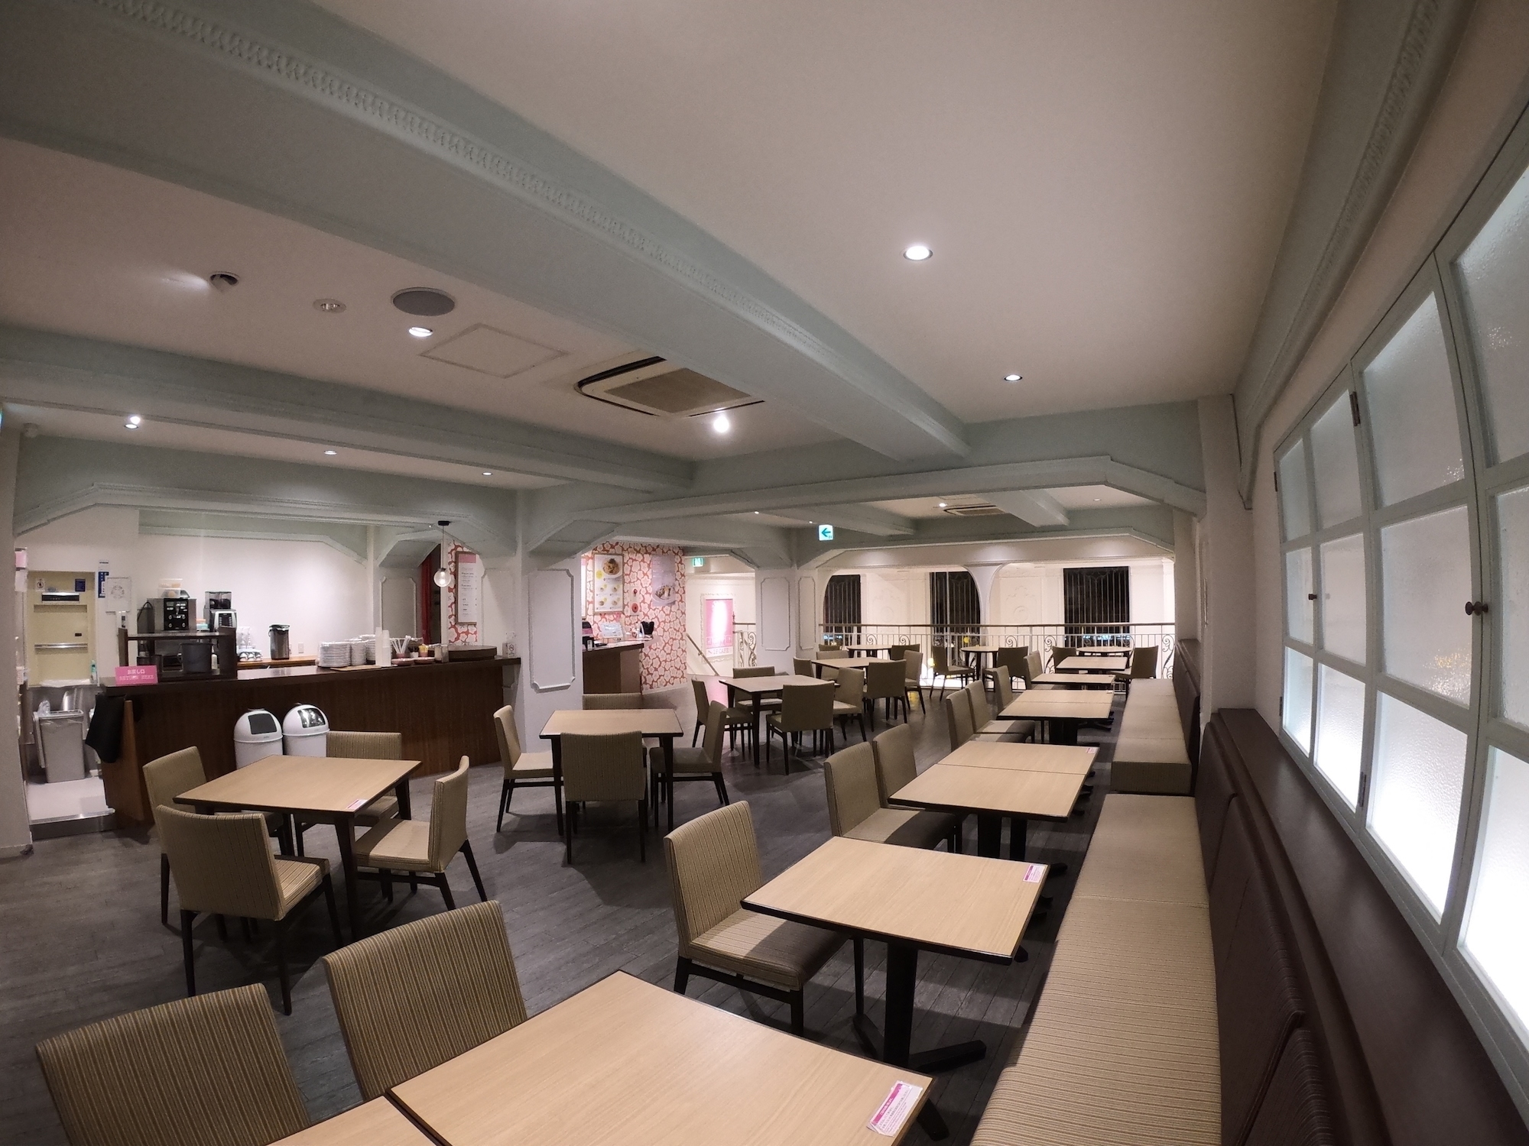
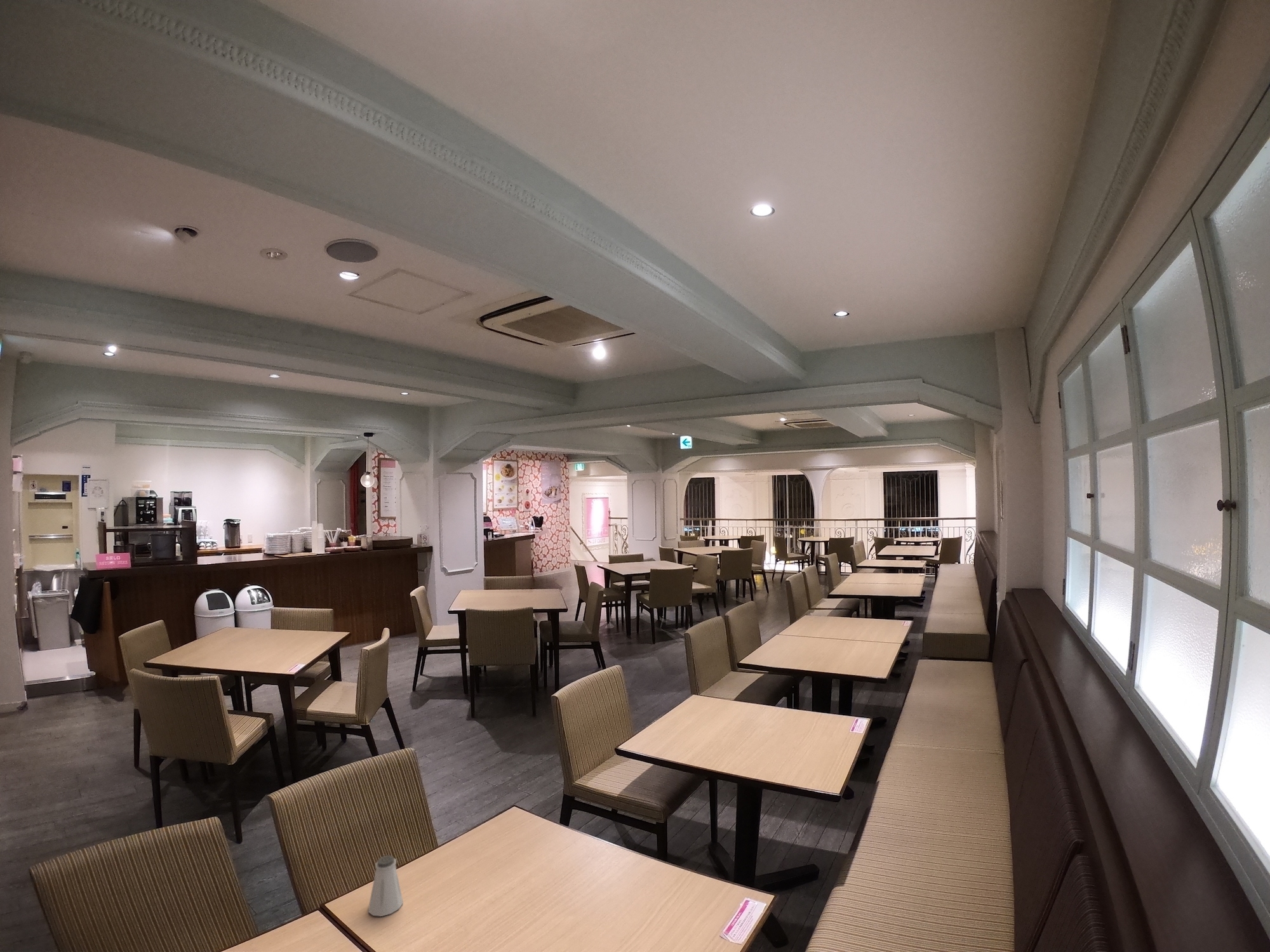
+ saltshaker (385, 882)
